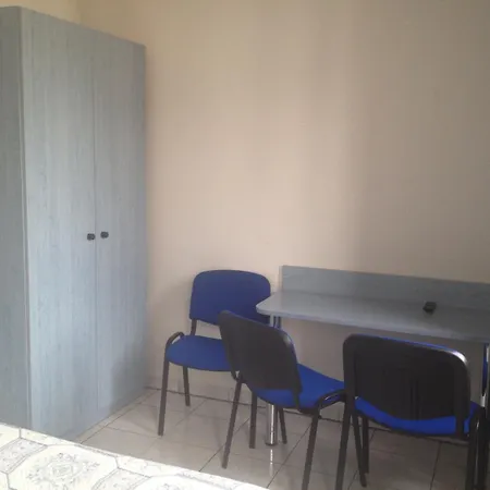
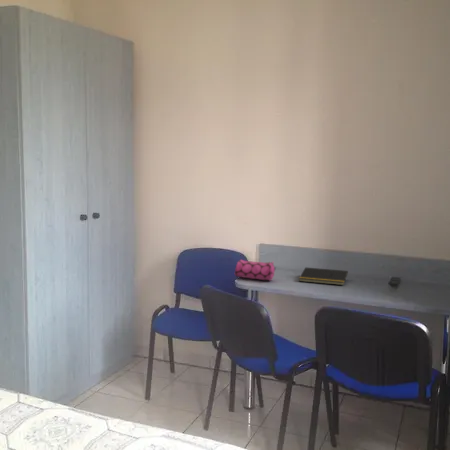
+ pencil case (254, 269)
+ notepad (323, 275)
